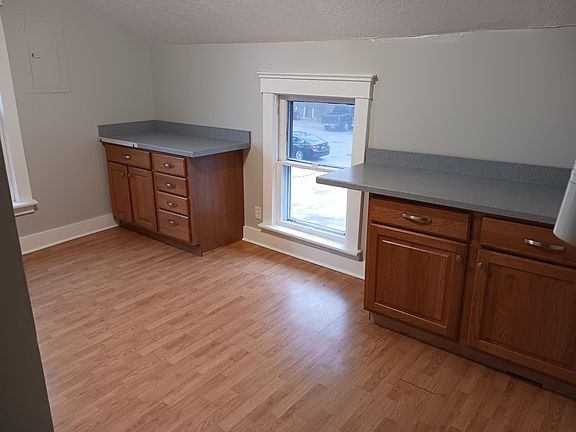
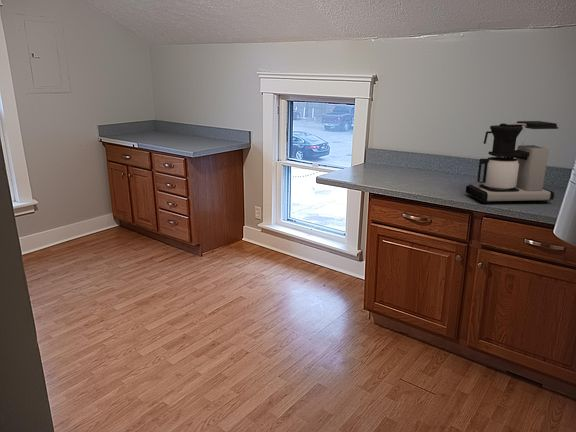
+ coffee maker (512, 161)
